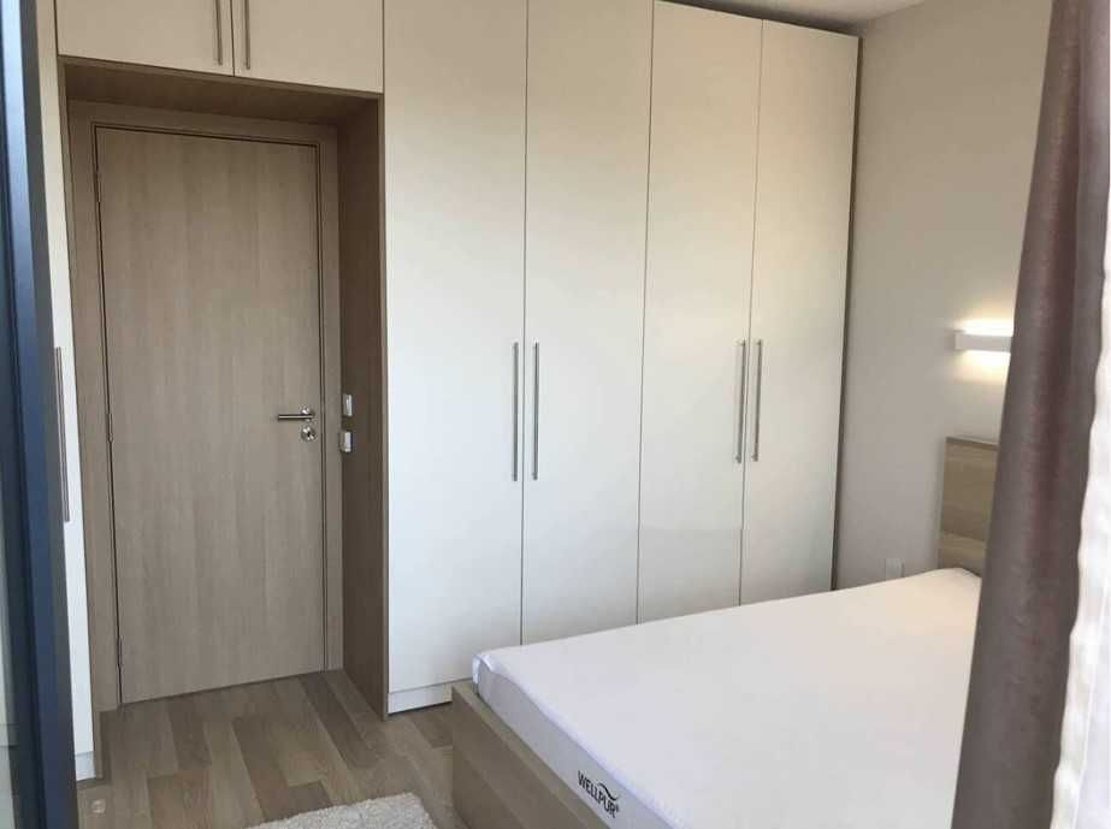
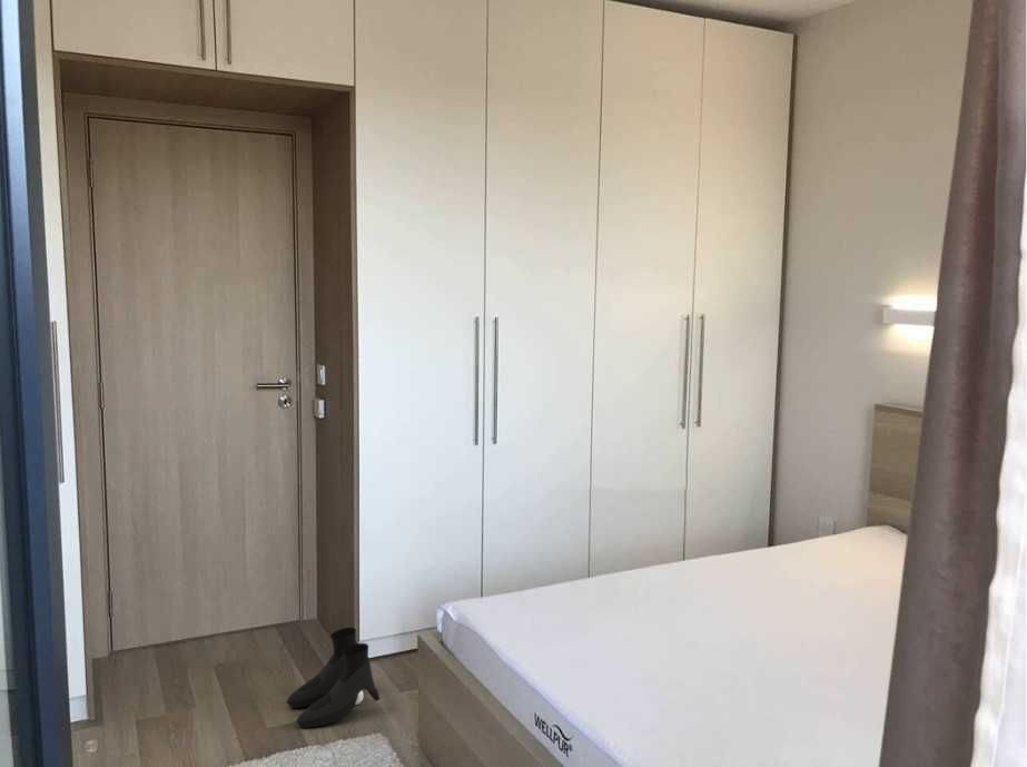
+ boots (333, 672)
